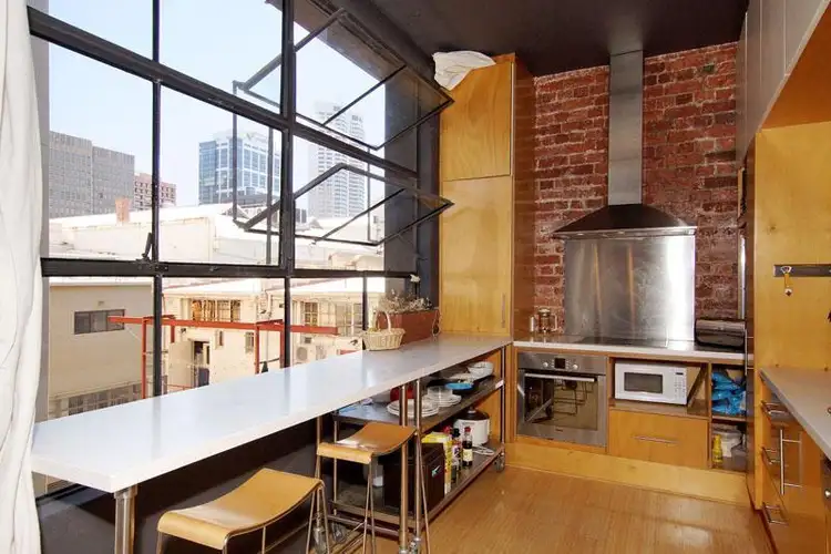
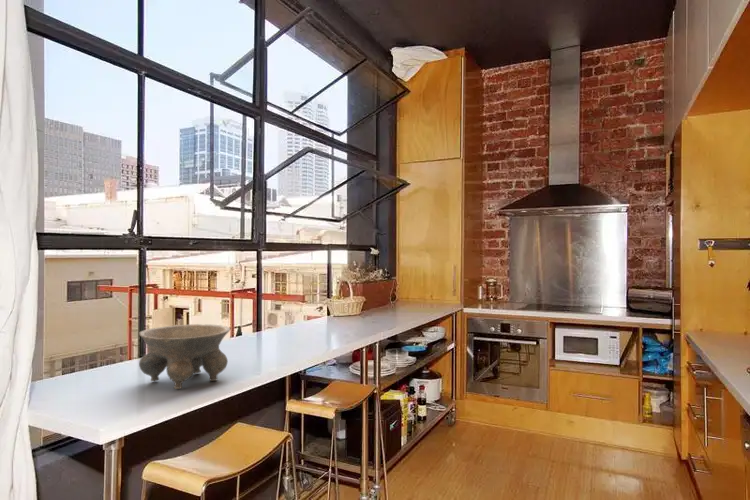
+ bowl (185, 355)
